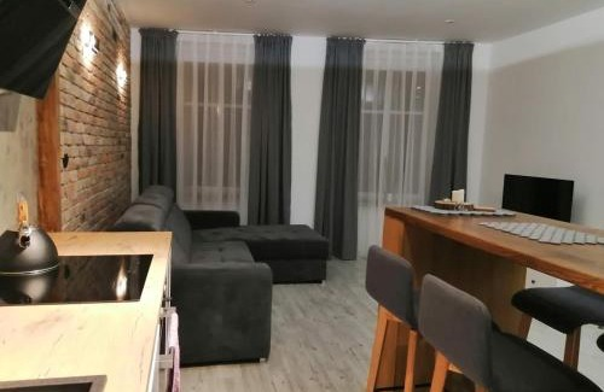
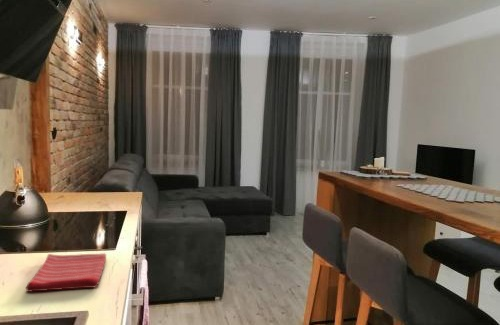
+ dish towel (70, 269)
